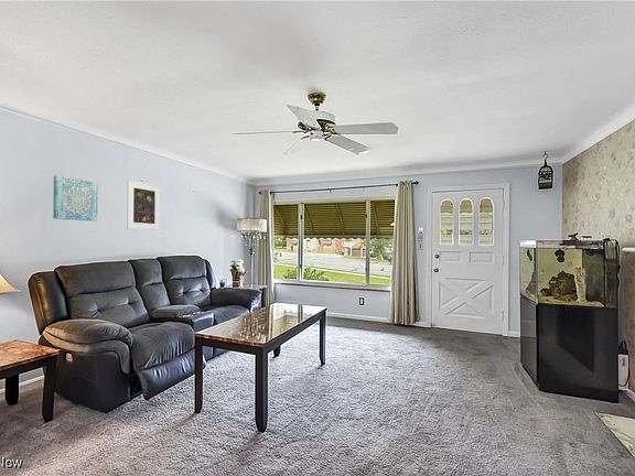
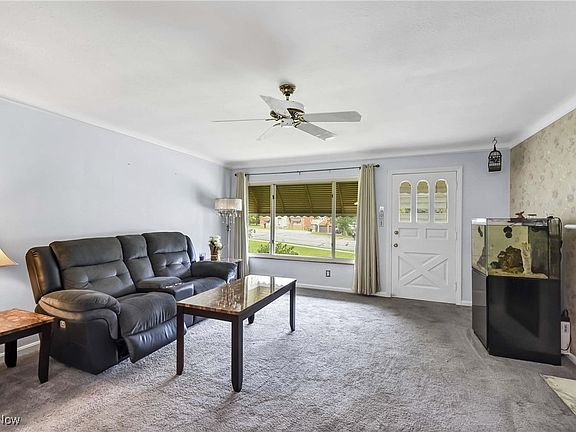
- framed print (143, 206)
- wall art (76, 199)
